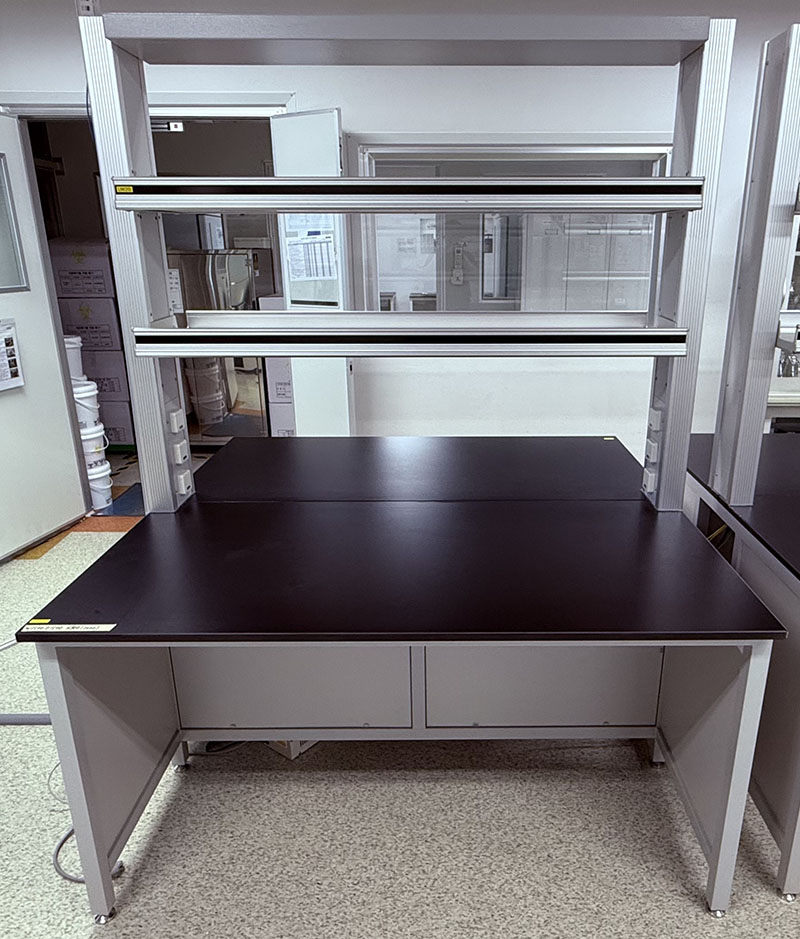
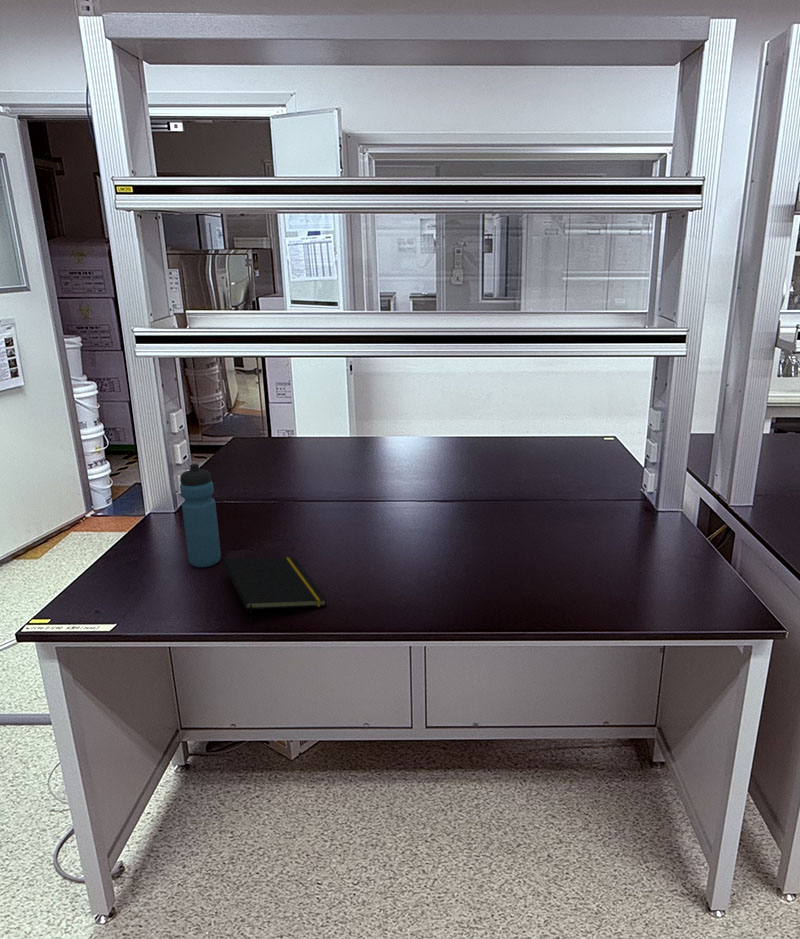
+ water bottle (199, 514)
+ notepad (272, 581)
